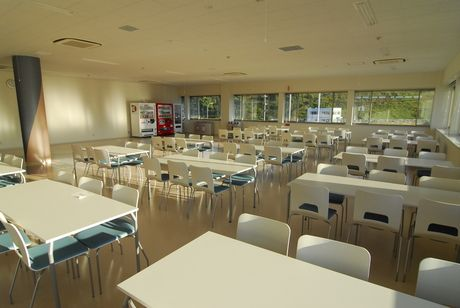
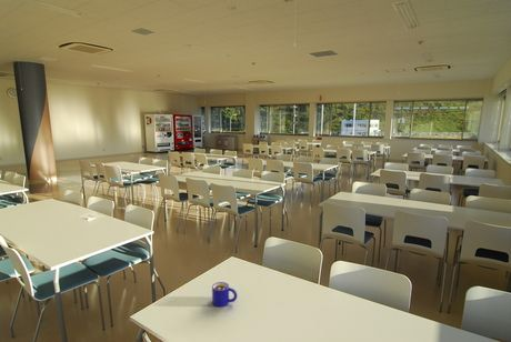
+ mug (224, 294)
